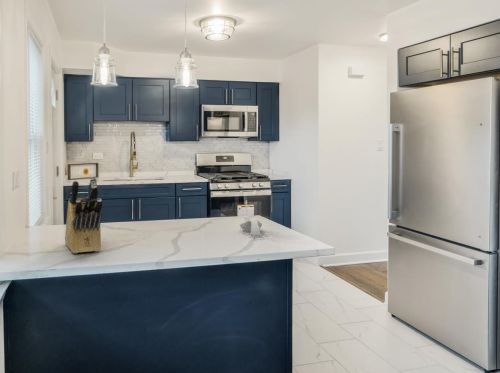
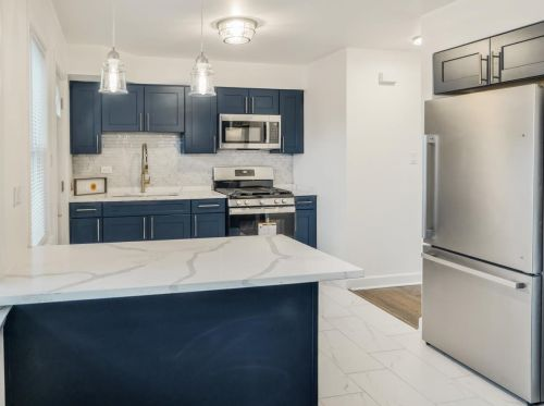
- knife block (83, 213)
- spoon rest (252, 225)
